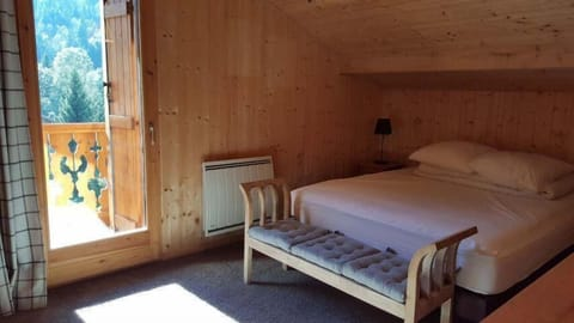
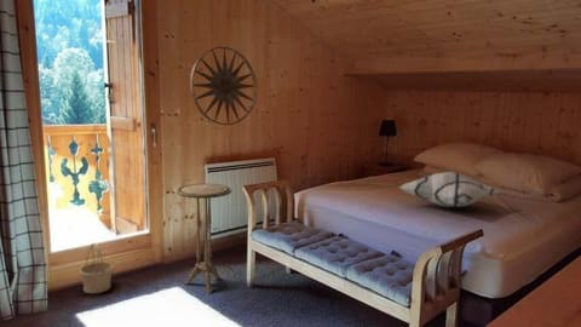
+ decorative pillow (448, 189)
+ wall art (225, 86)
+ basket (96, 265)
+ side table (206, 237)
